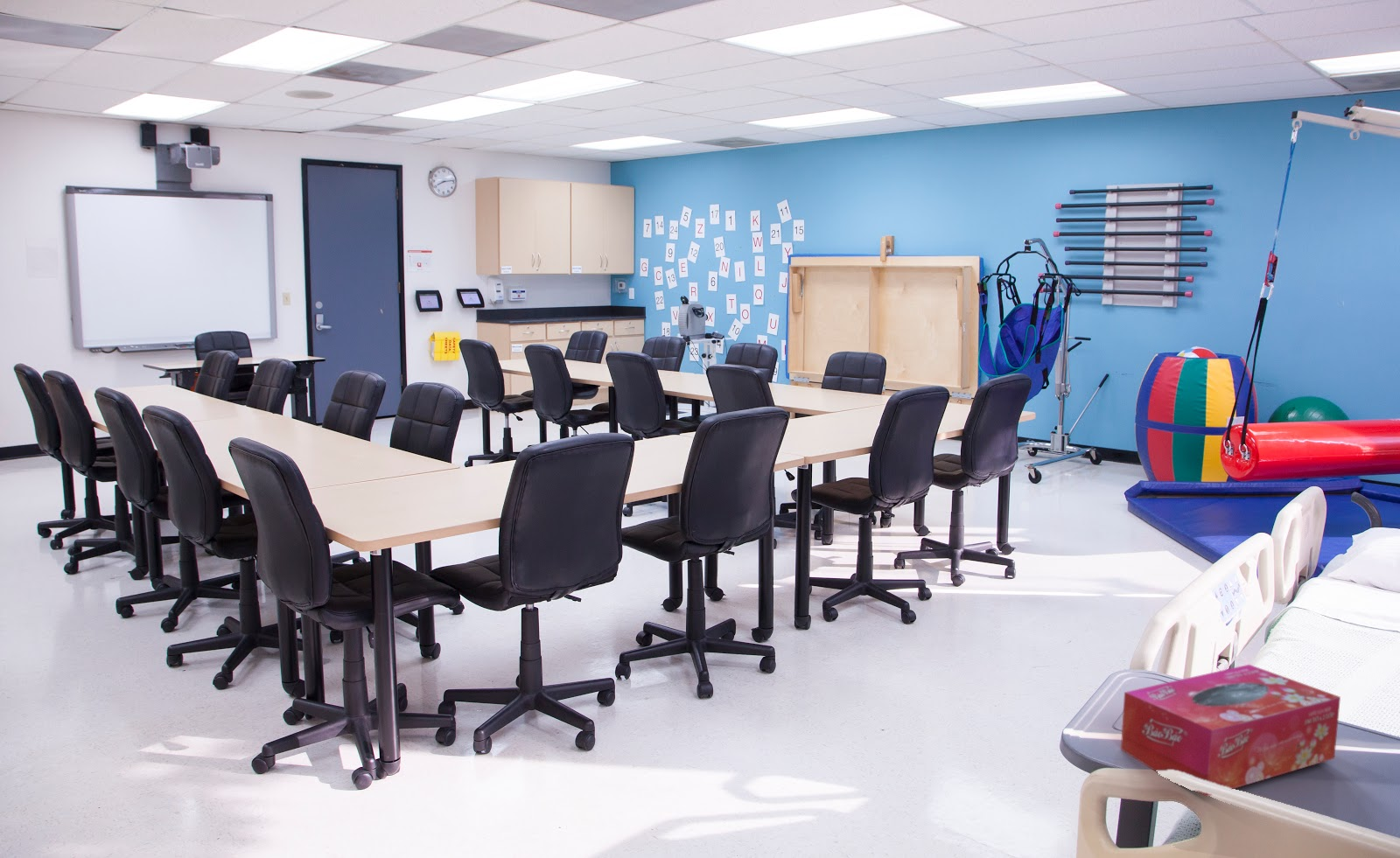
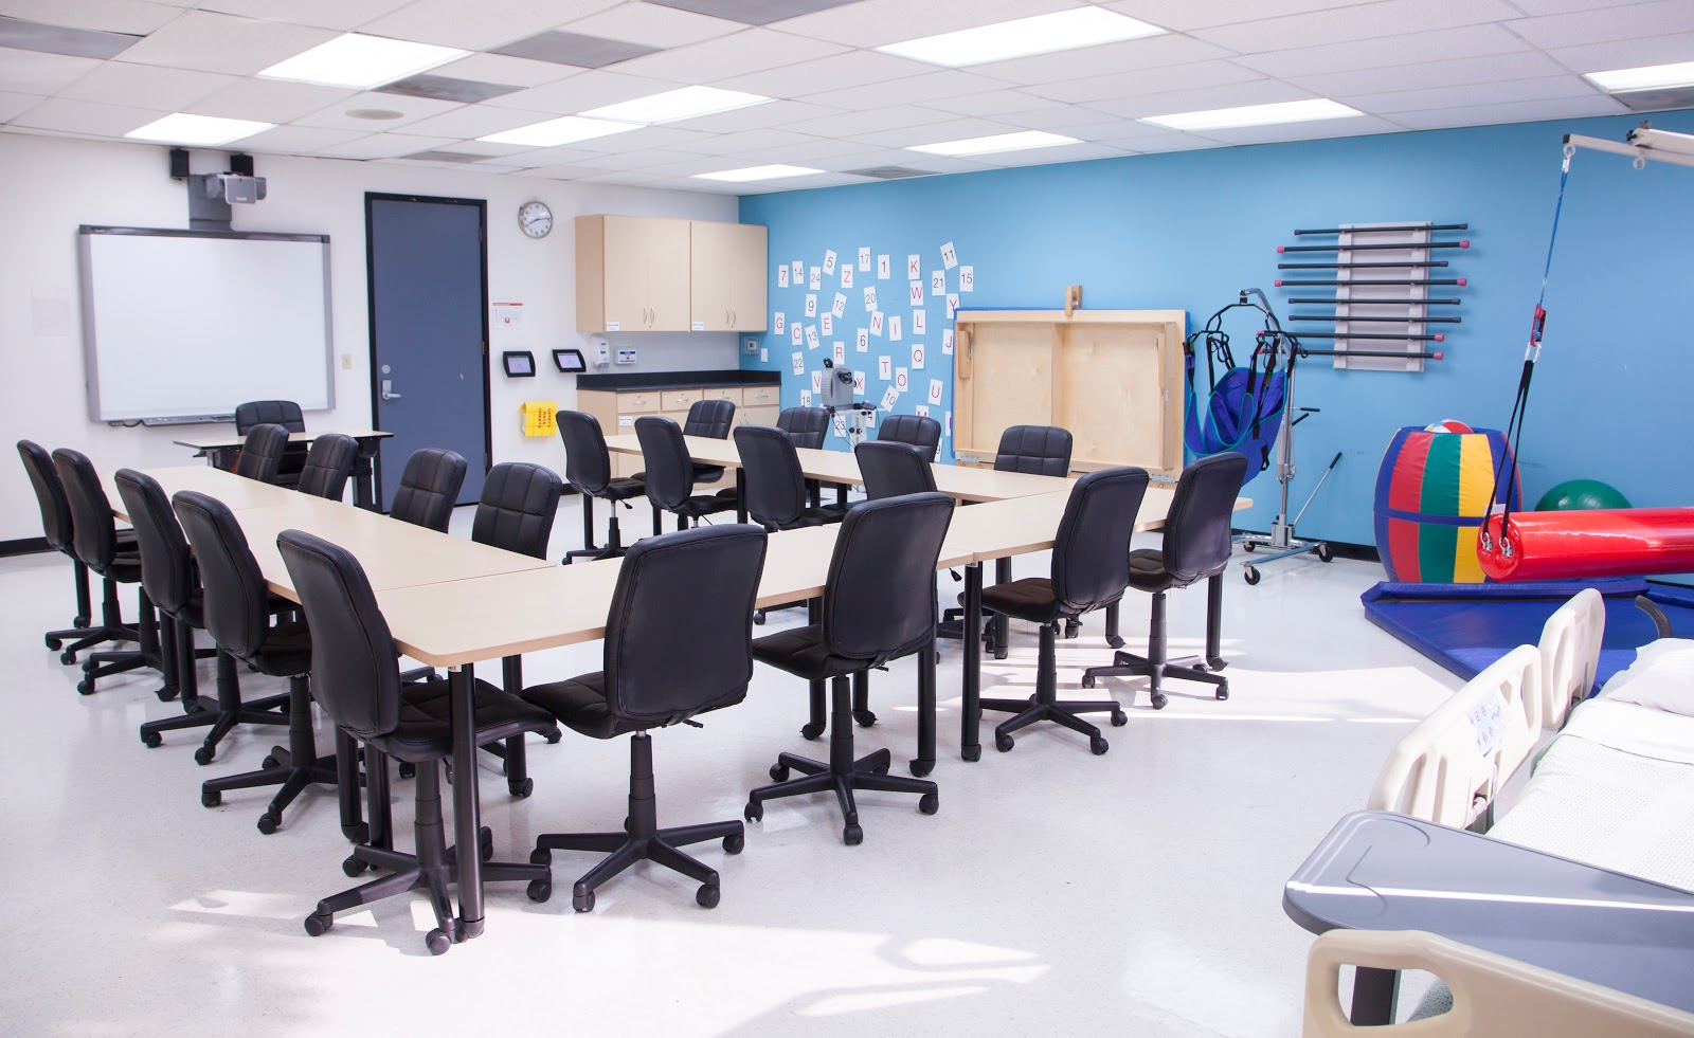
- tissue box (1229, 725)
